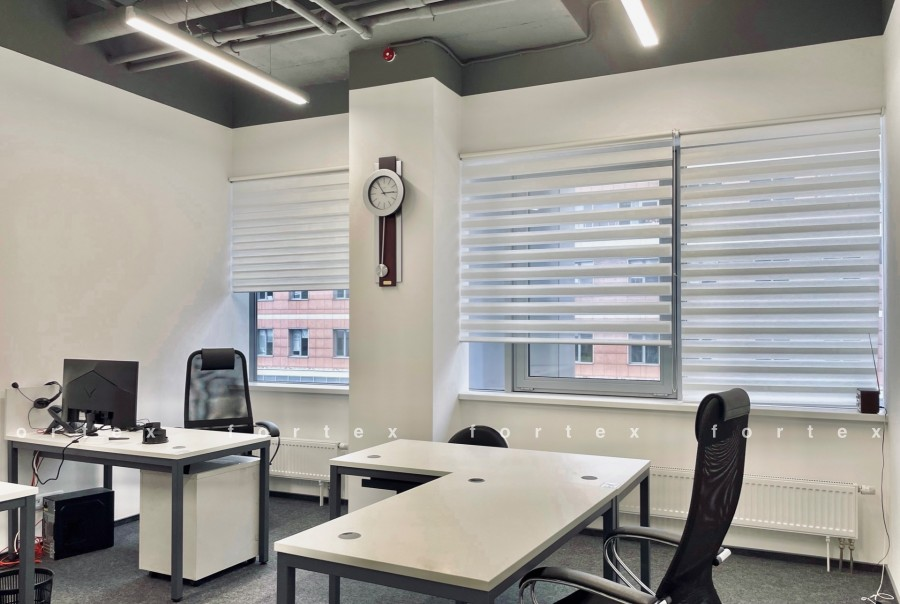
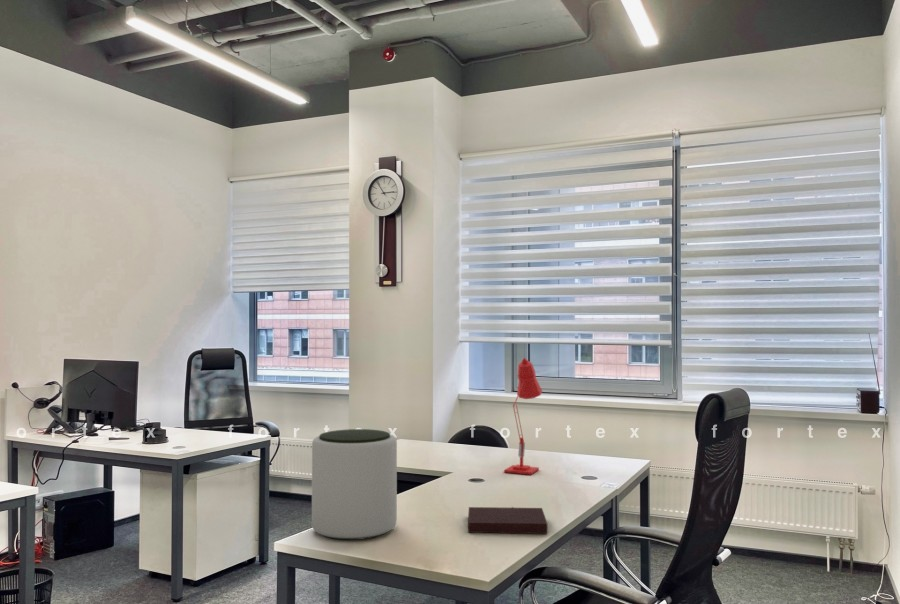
+ notebook (506, 519)
+ desk lamp (518, 414)
+ plant pot (354, 481)
